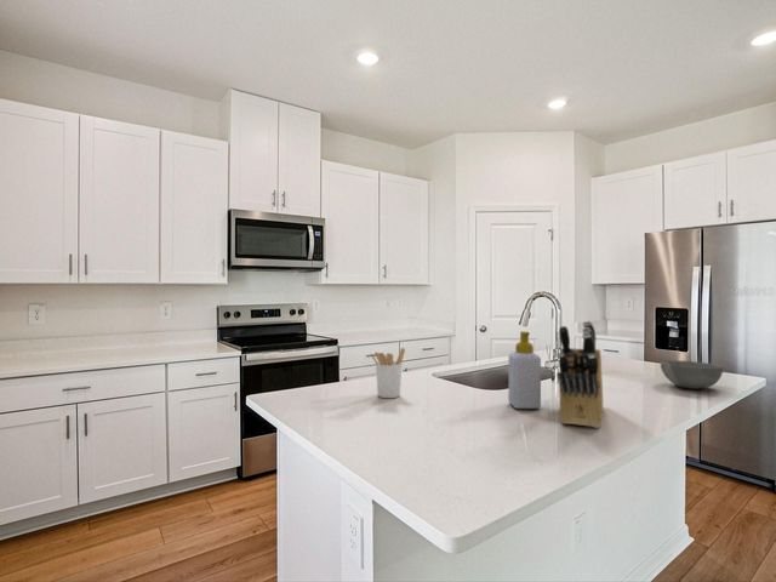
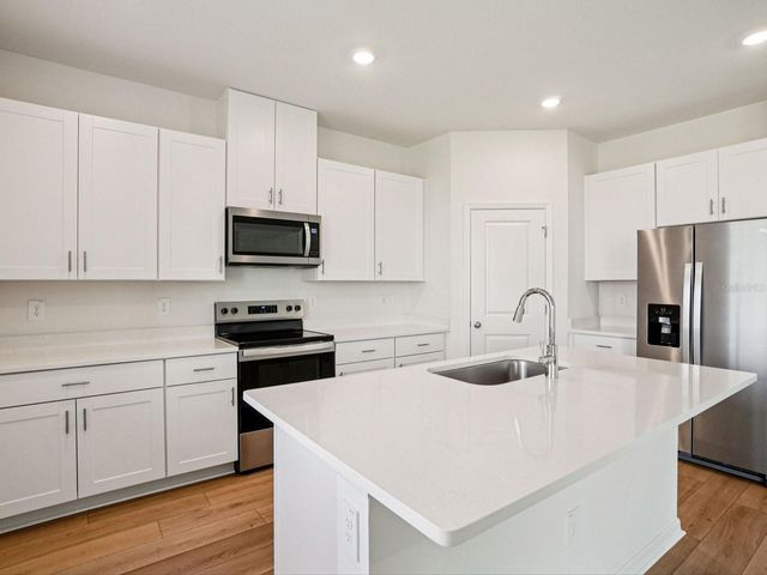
- bowl (690, 375)
- utensil holder (387, 372)
- knife block (581, 369)
- soap bottle (524, 369)
